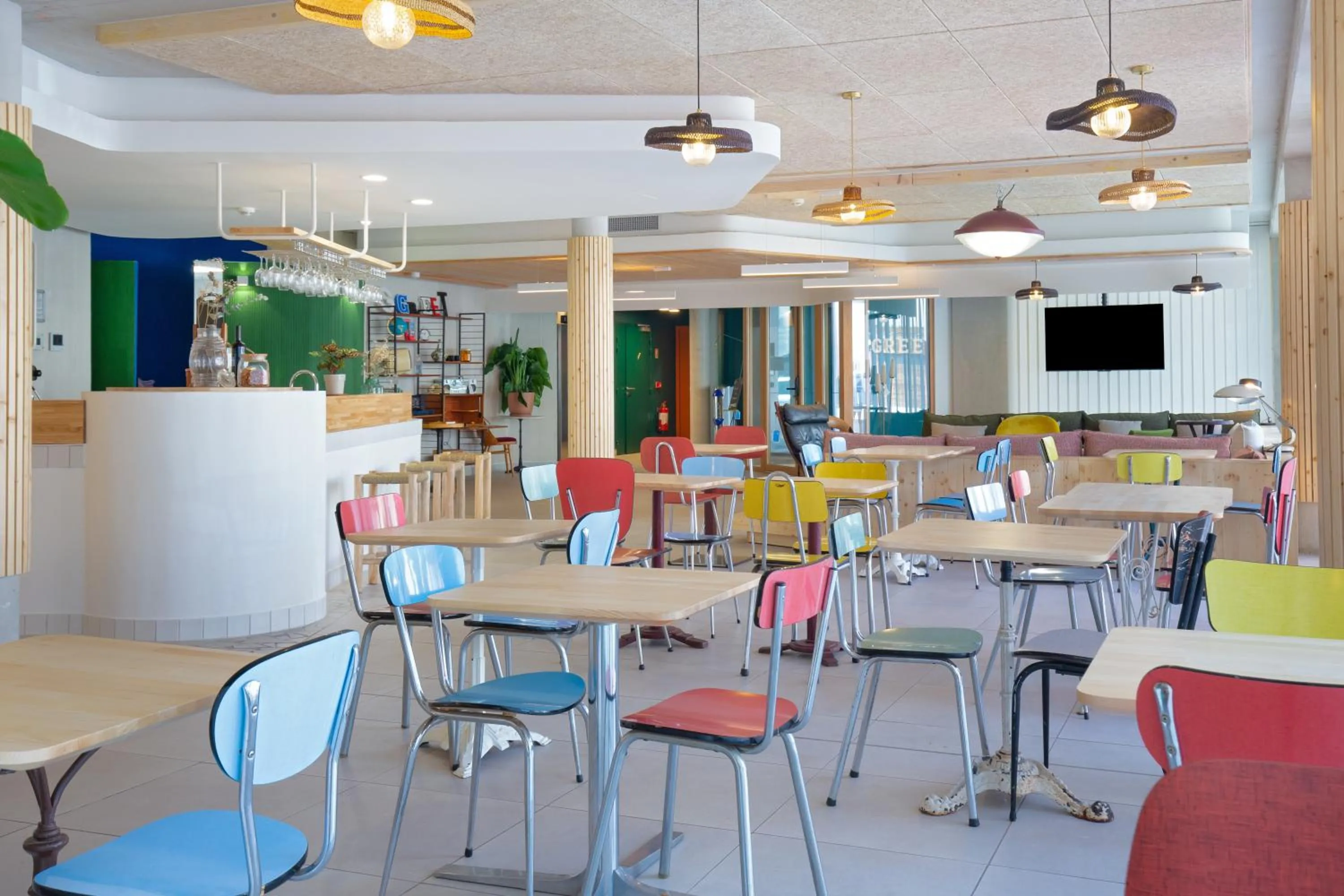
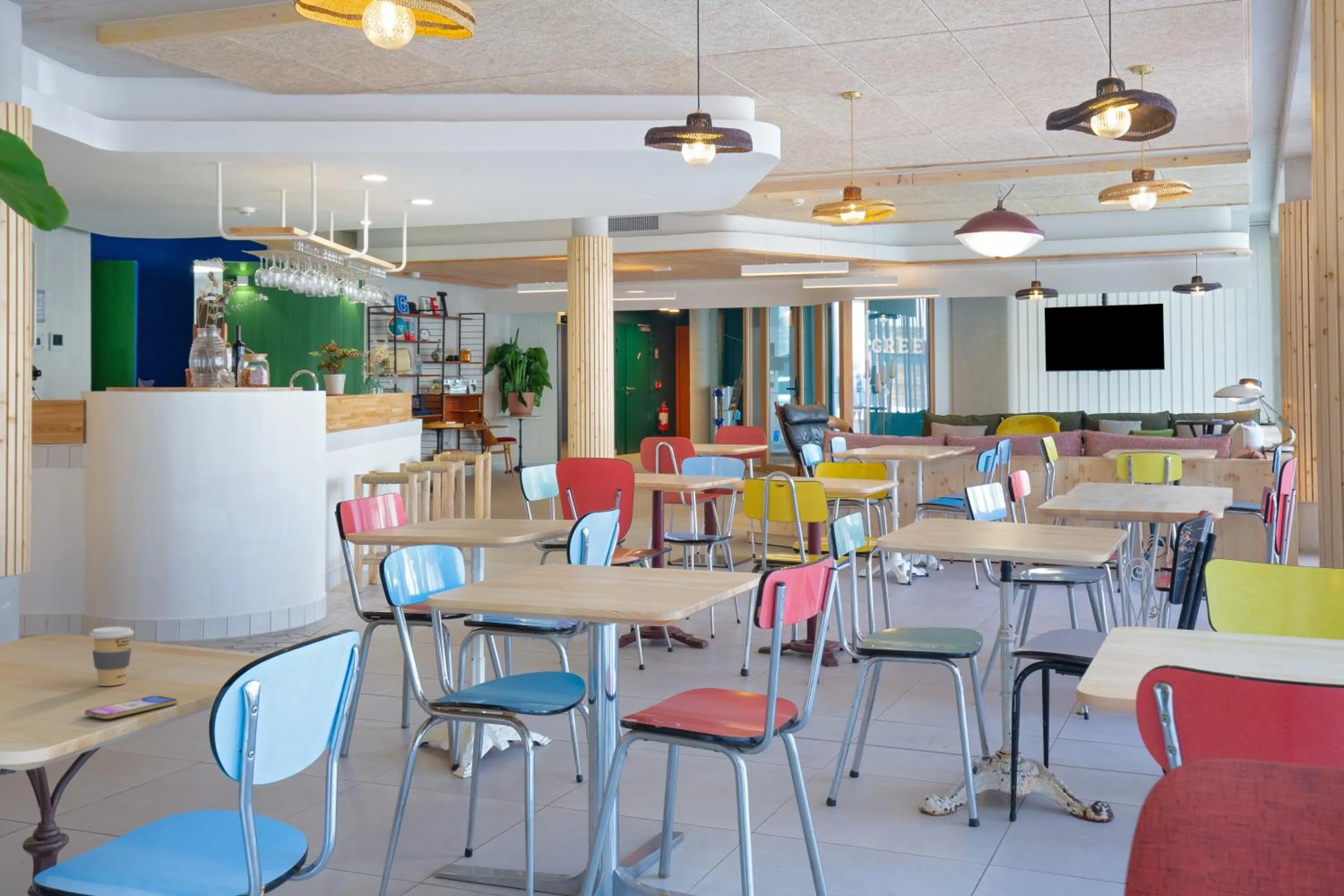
+ coffee cup (112, 656)
+ smartphone (132, 707)
